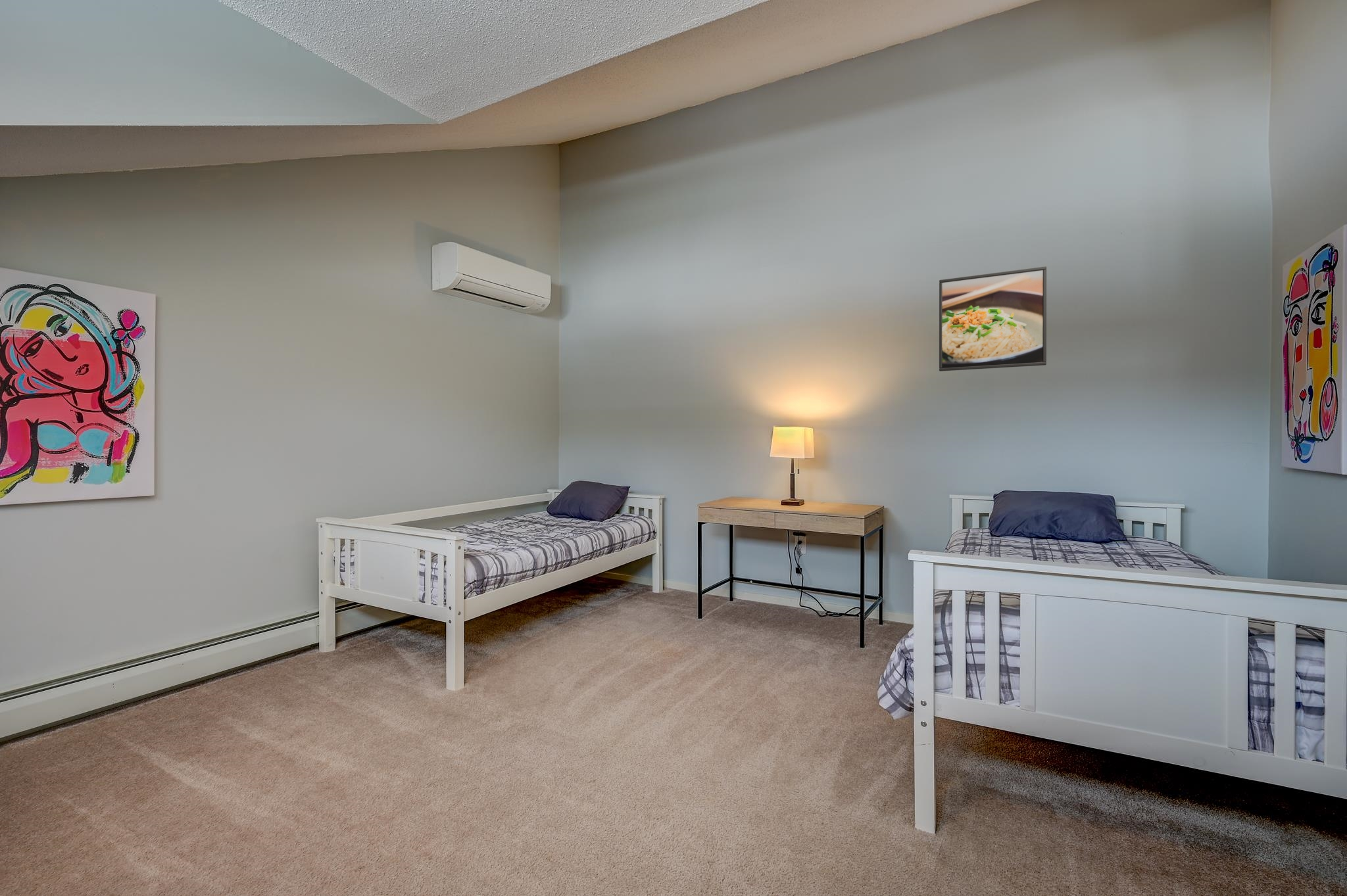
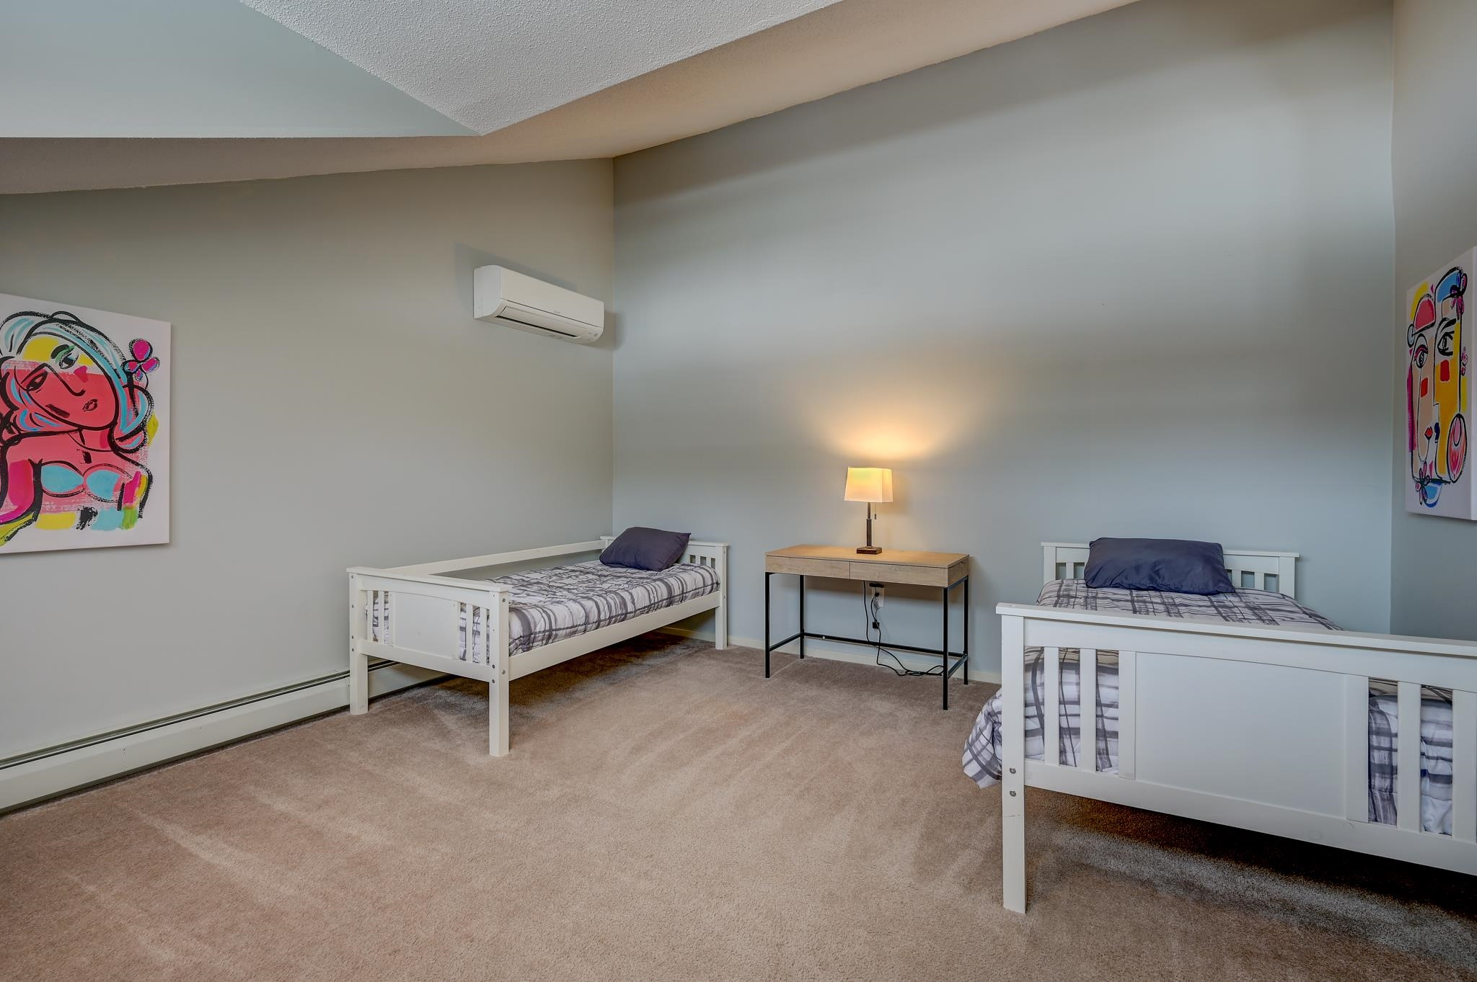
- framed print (991, 321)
